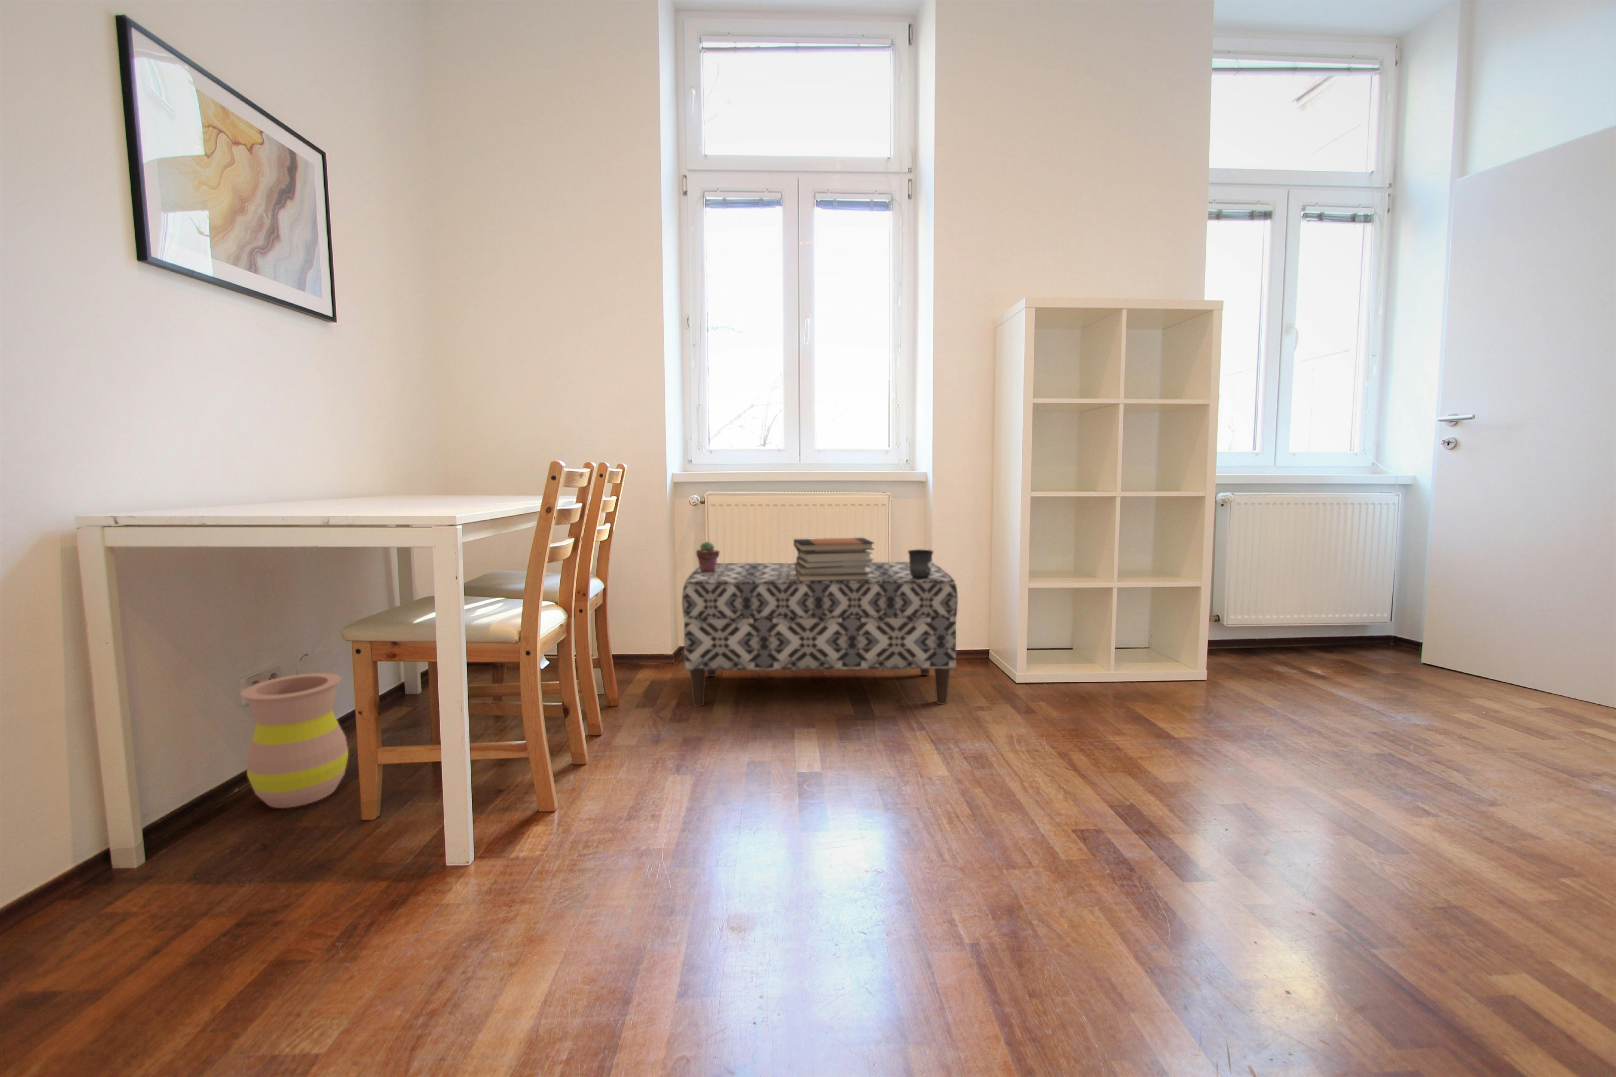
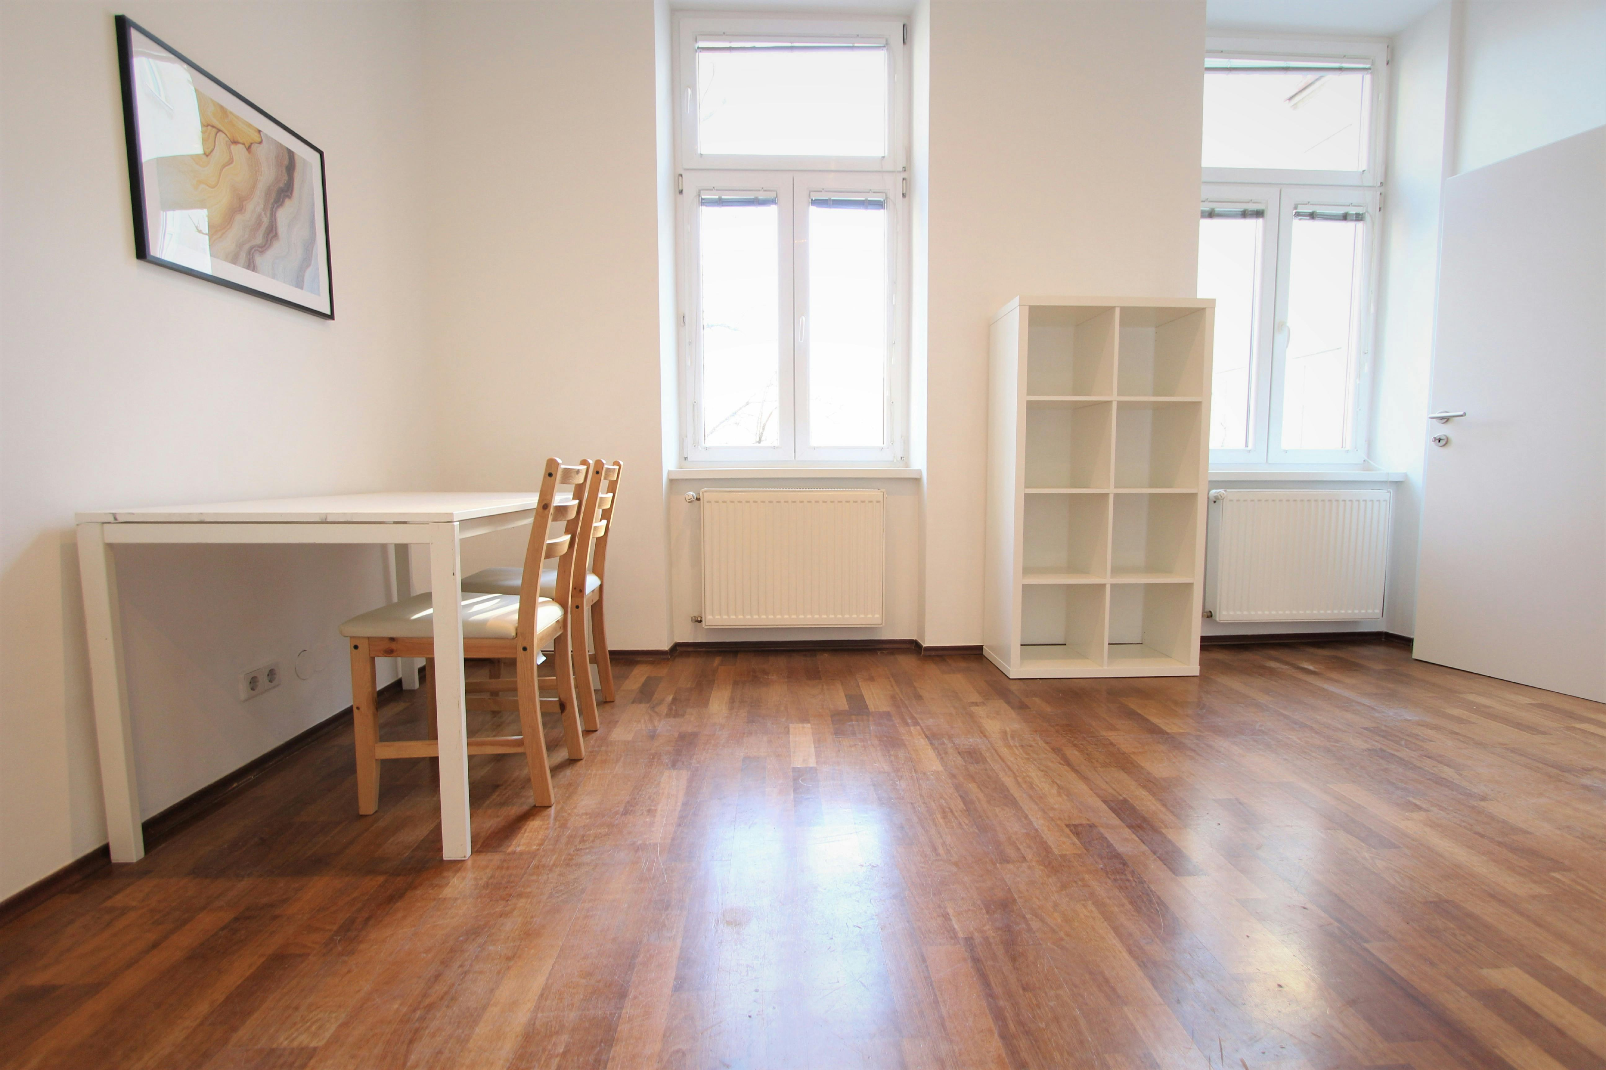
- potted succulent (707, 557)
- vase (297, 740)
- book stack (833, 559)
- bench (819, 630)
- mug (922, 564)
